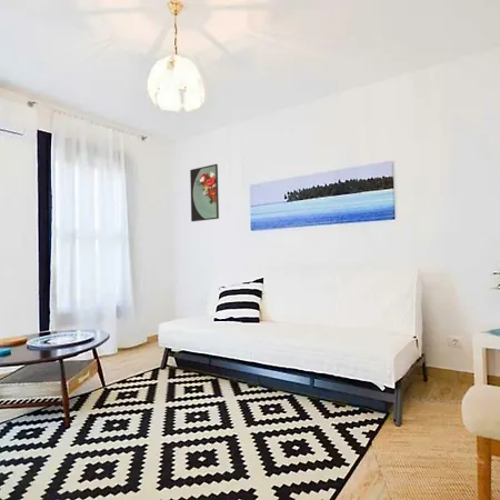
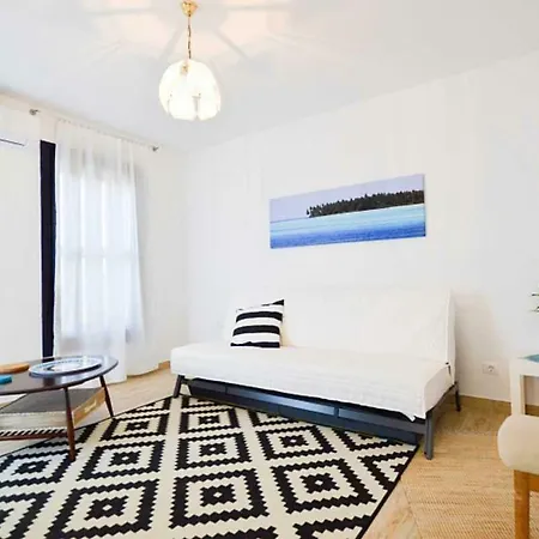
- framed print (203, 193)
